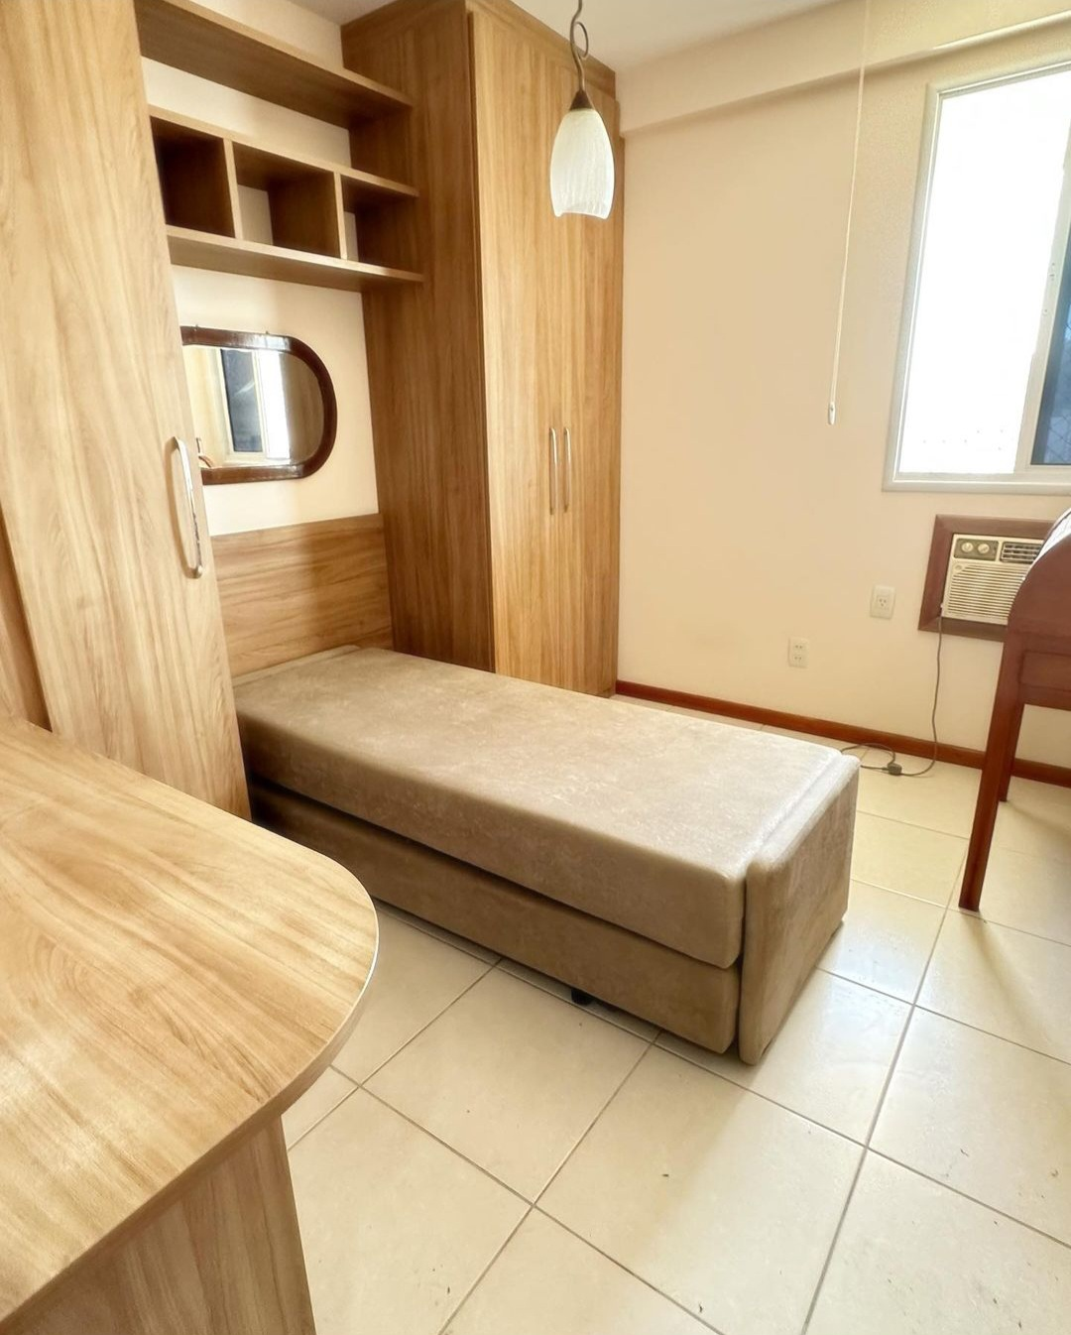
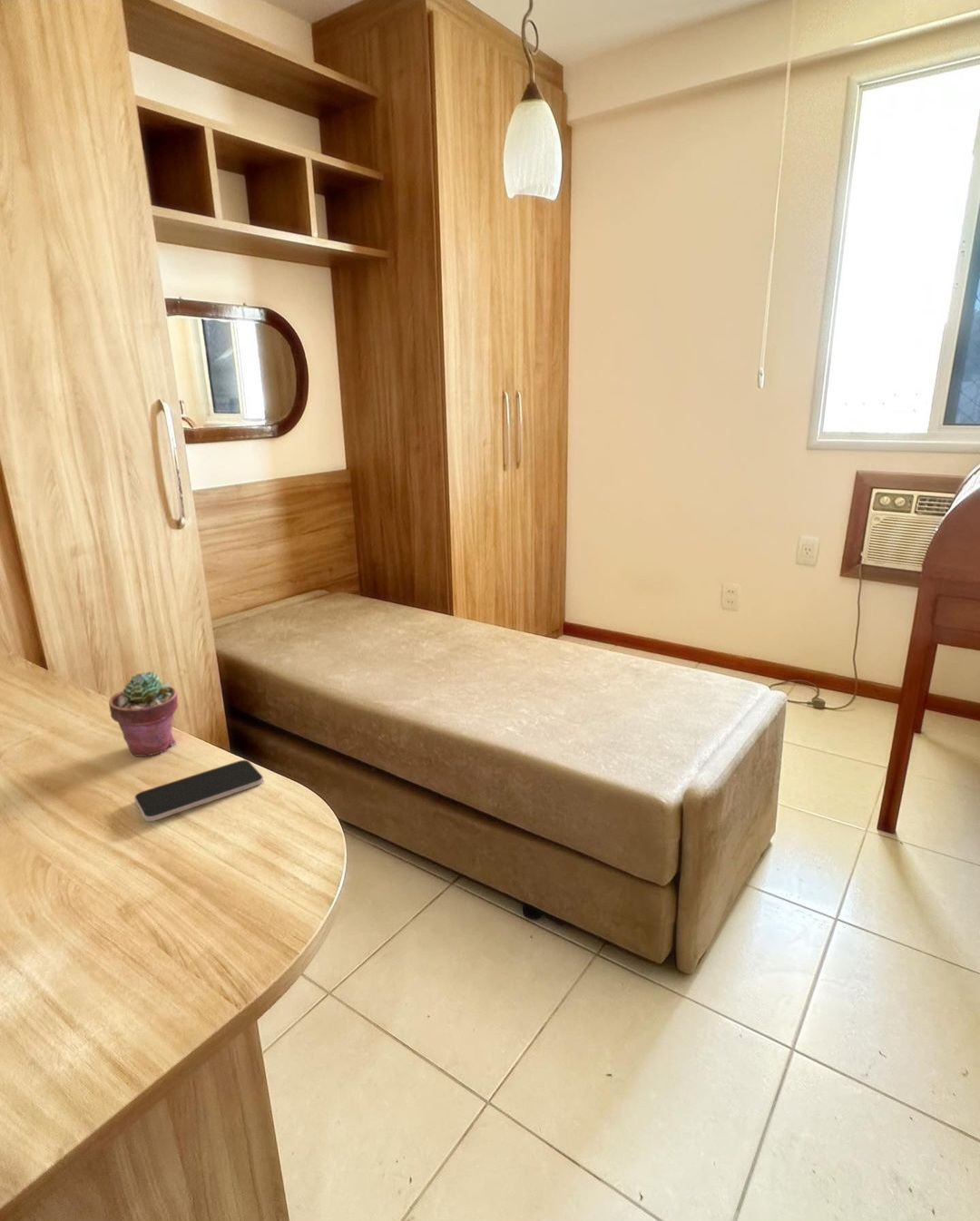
+ smartphone (201, 788)
+ potted succulent (145, 710)
